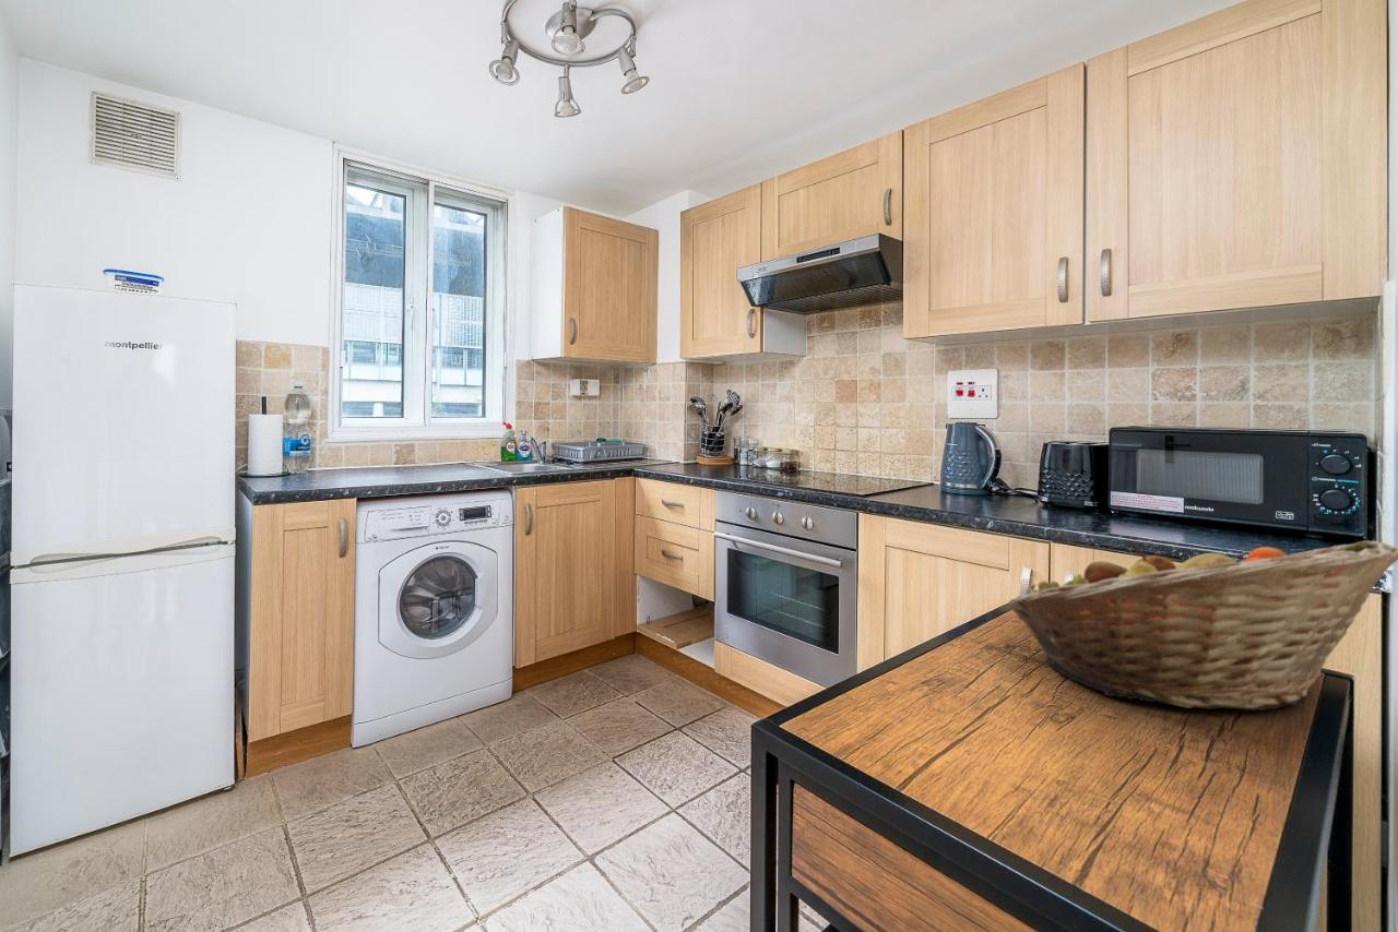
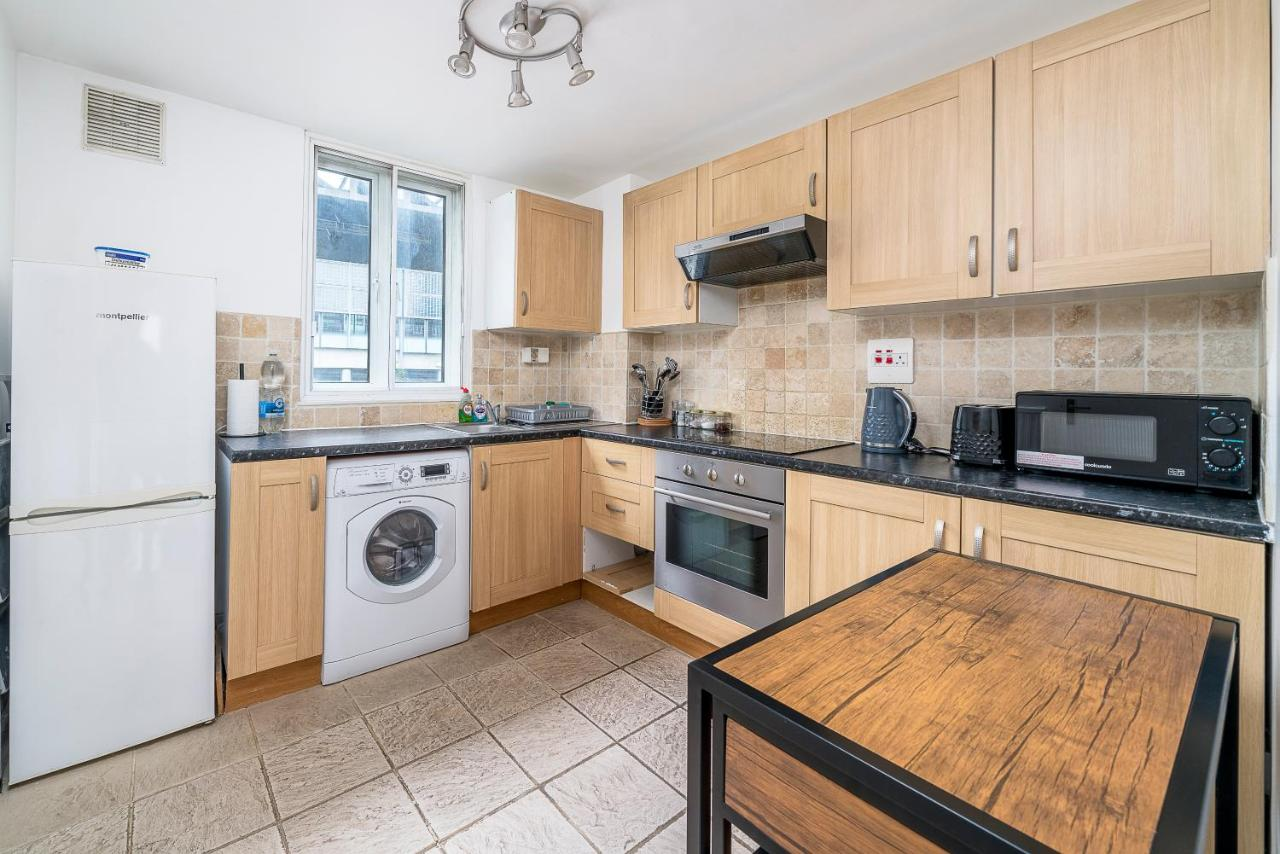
- fruit basket (1186, 604)
